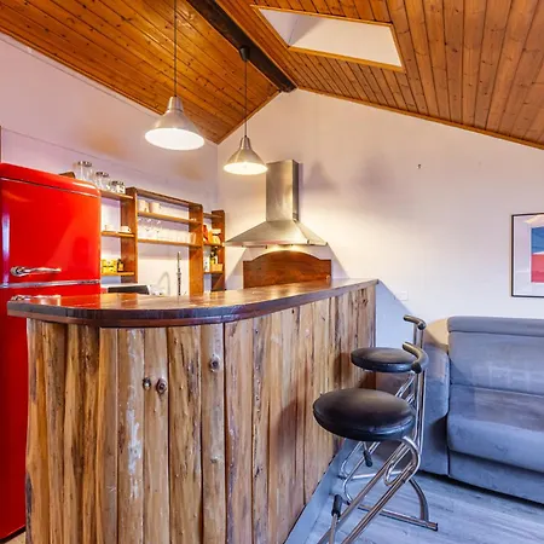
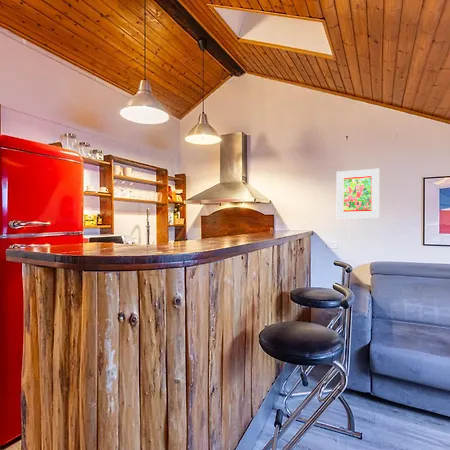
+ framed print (357, 194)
